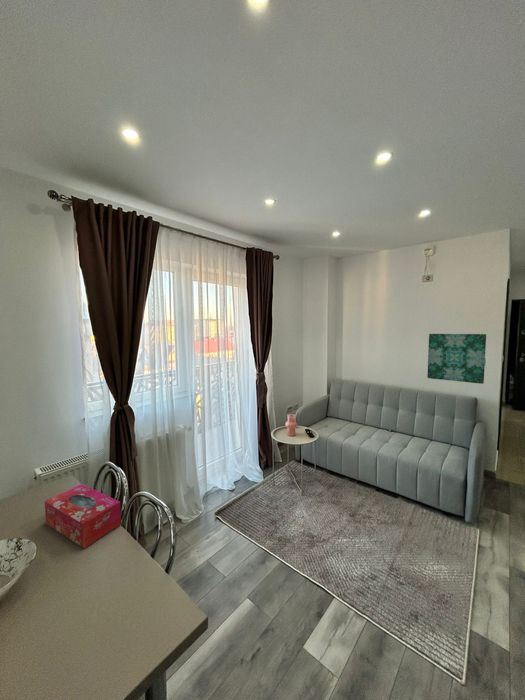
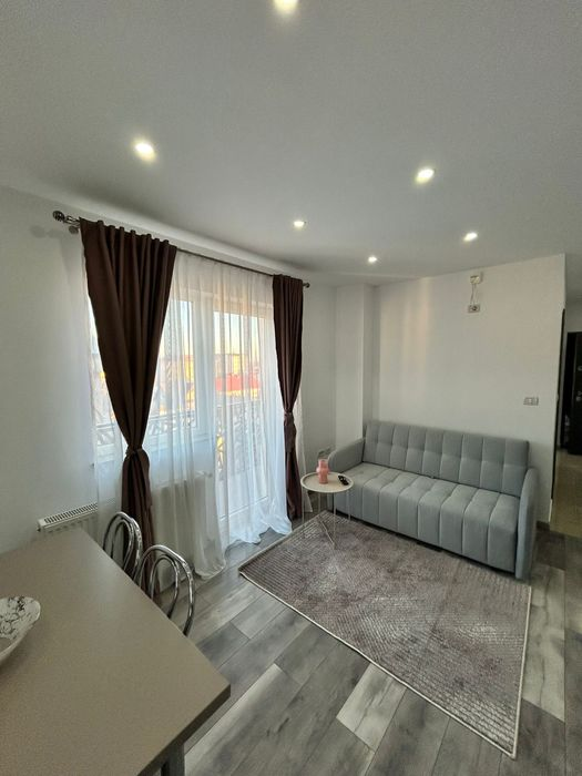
- tissue box (82, 512)
- wall art (455, 357)
